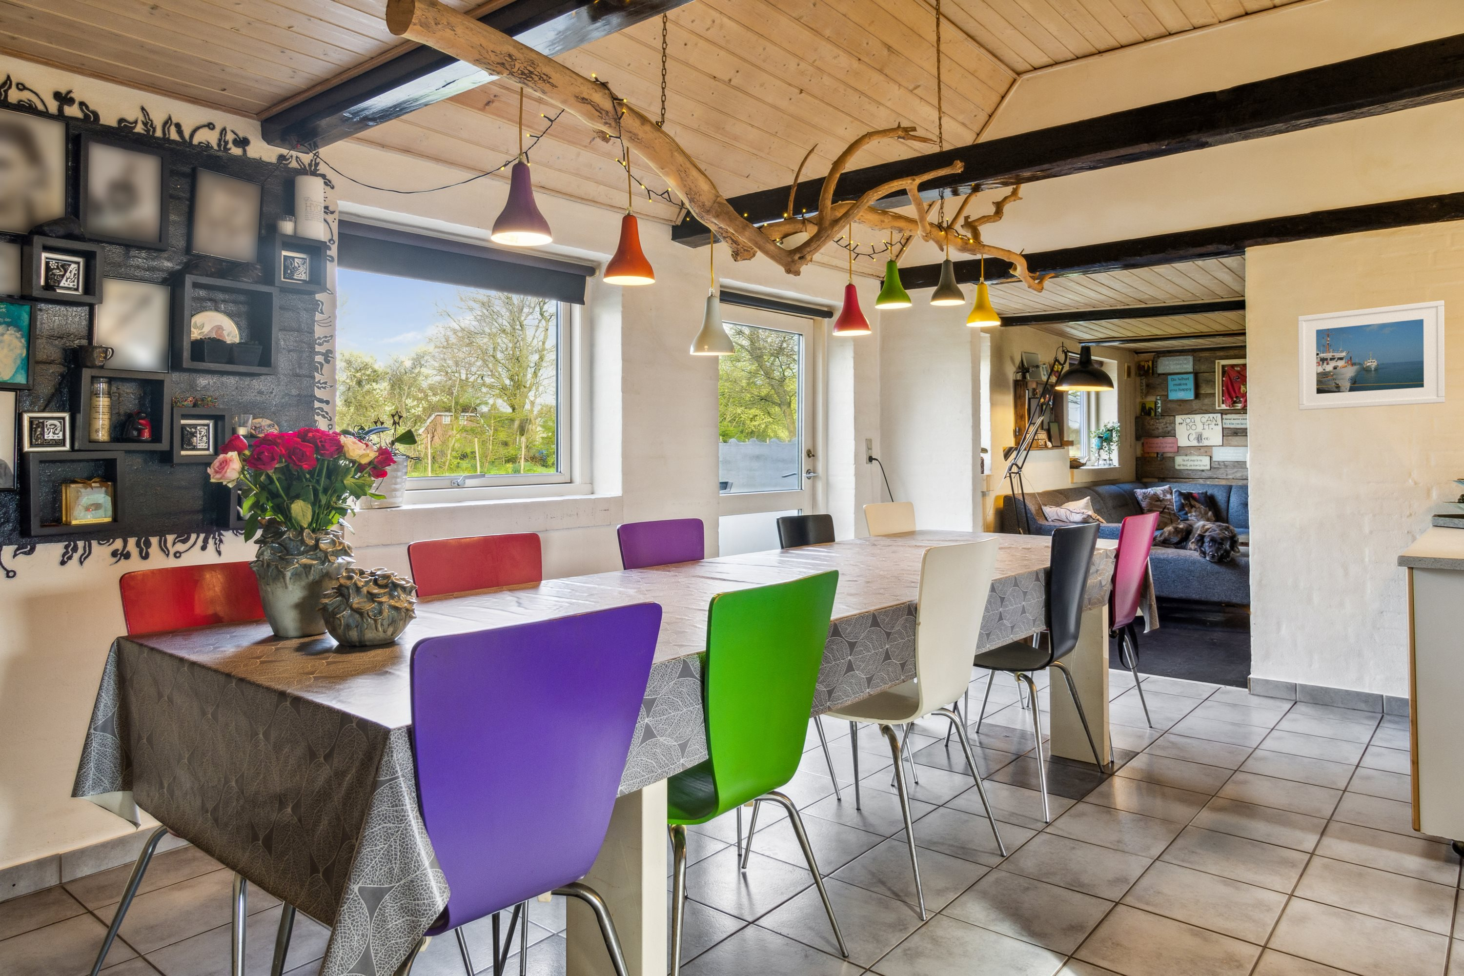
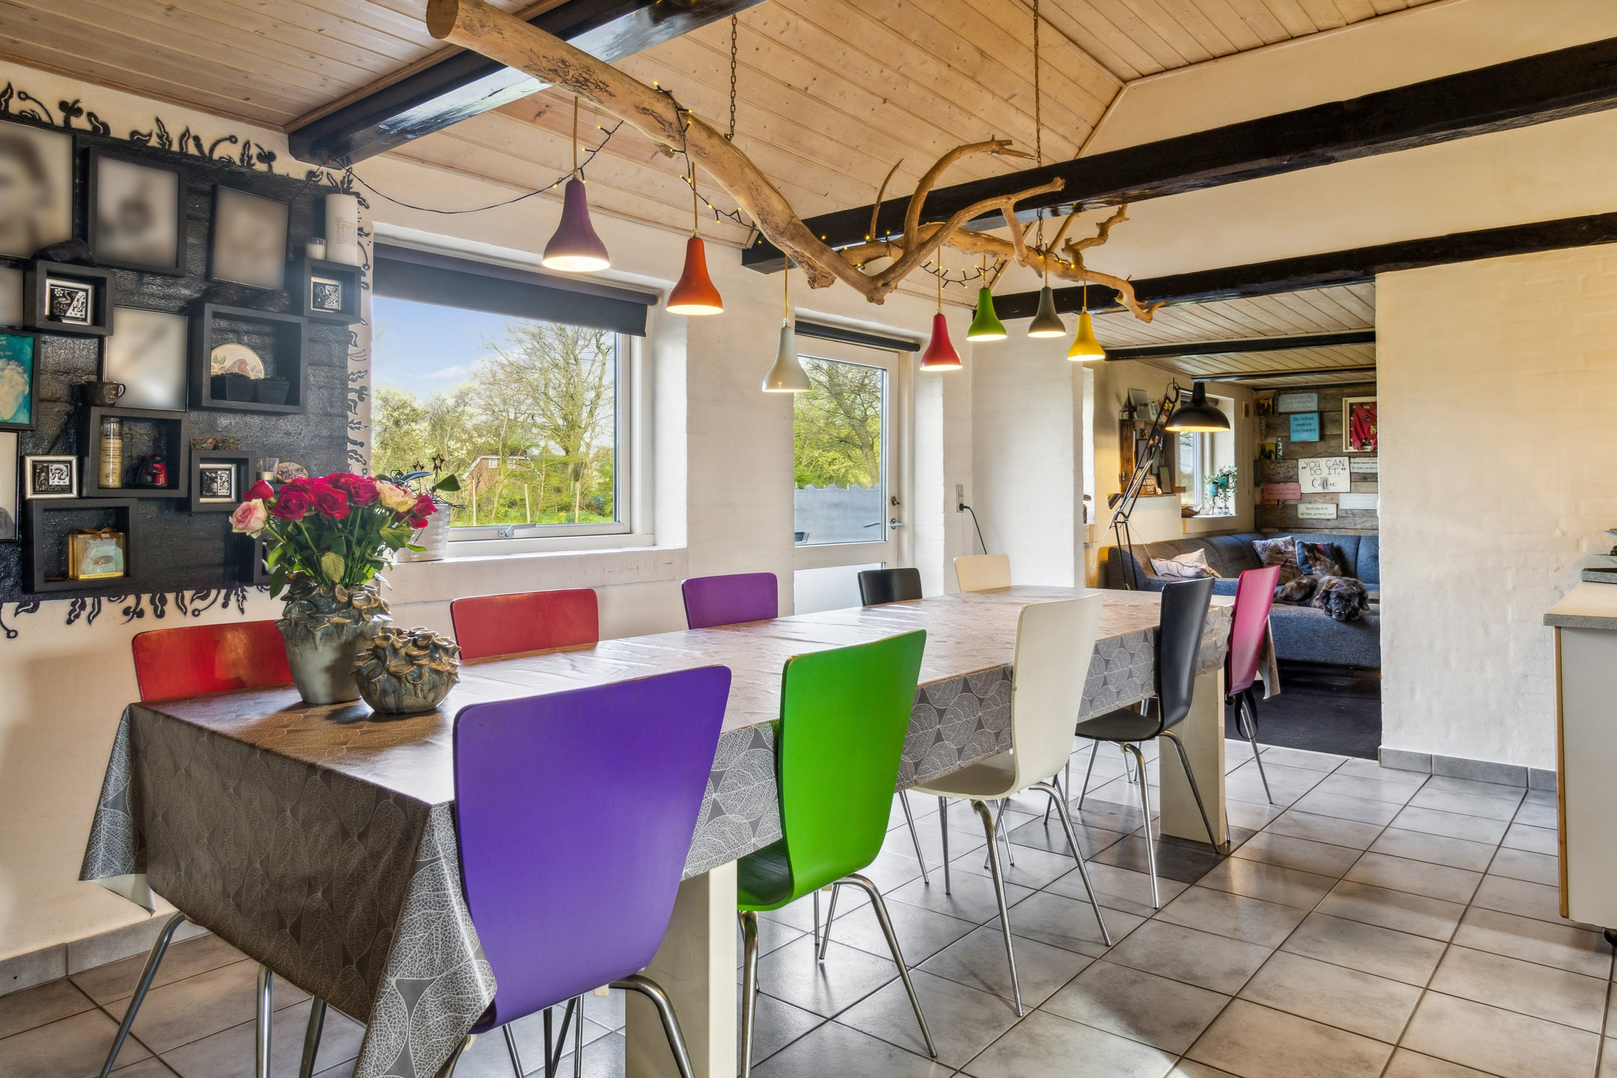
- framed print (1368, 357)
